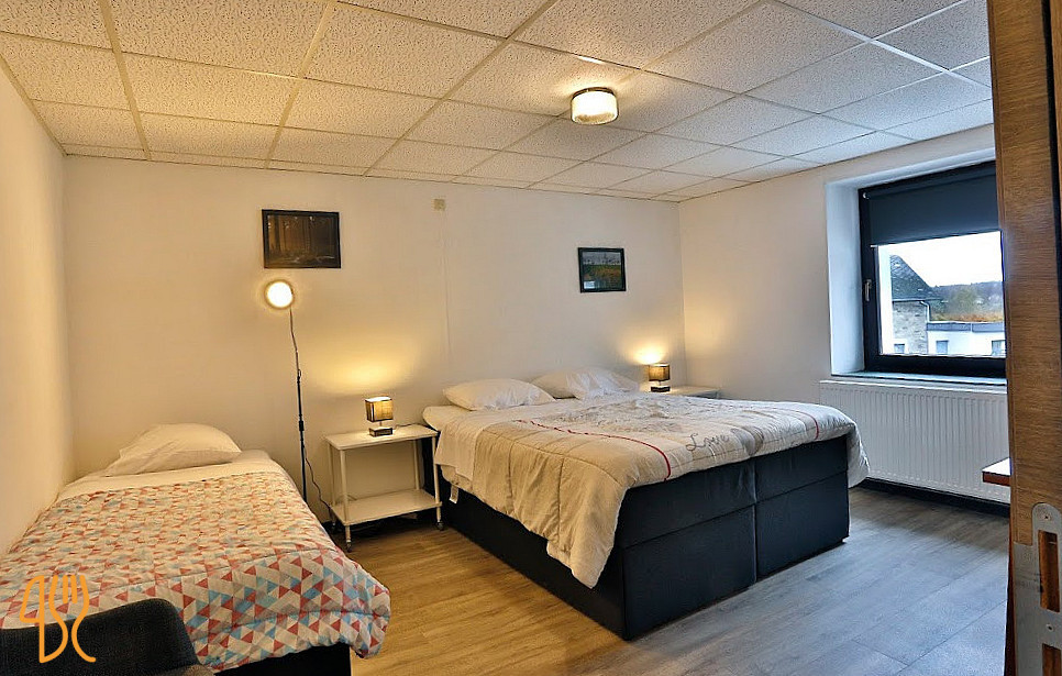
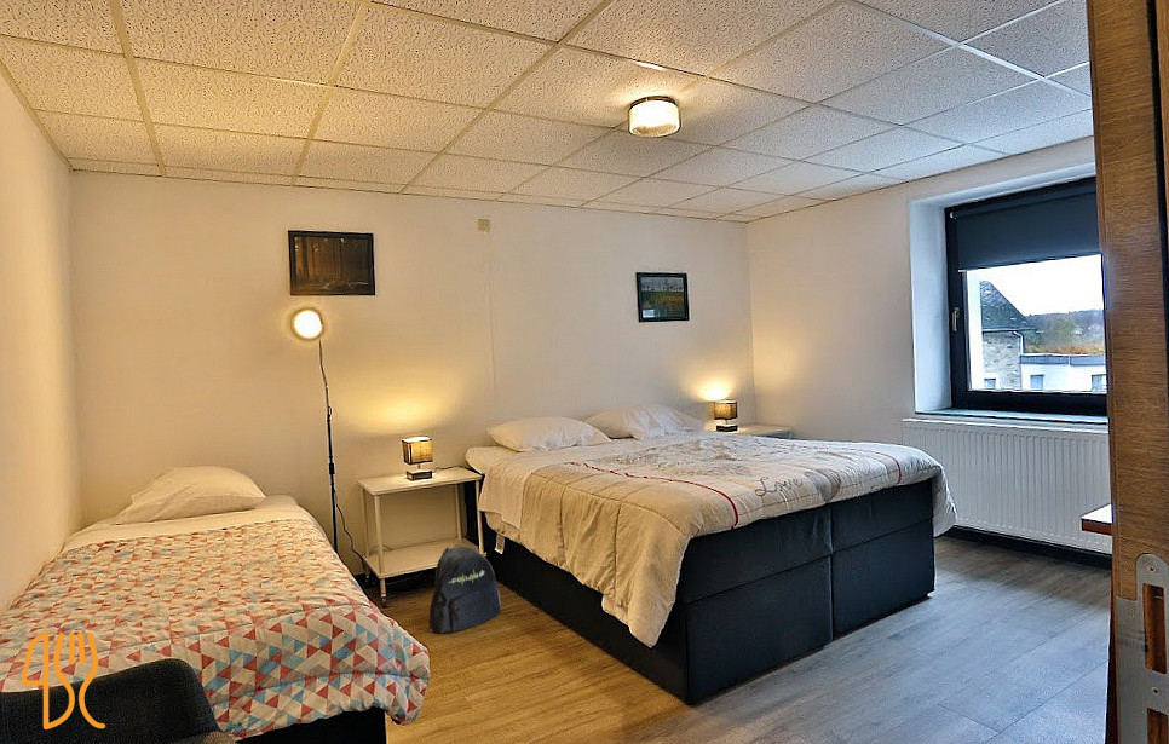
+ backpack (462, 582)
